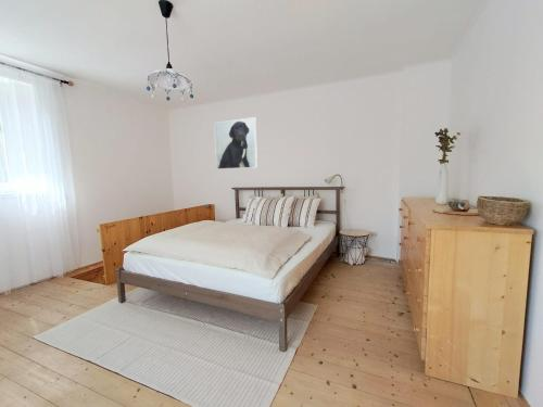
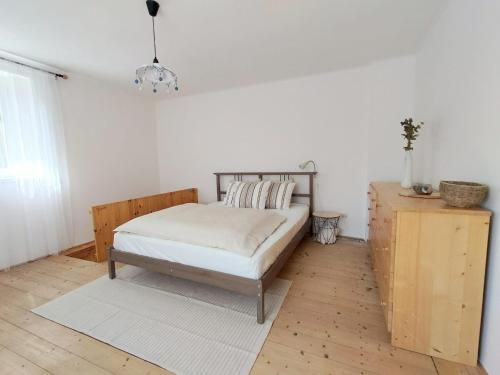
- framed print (235, 144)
